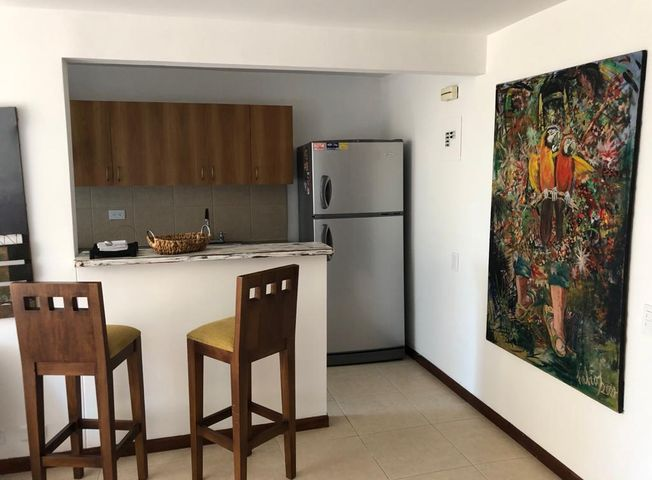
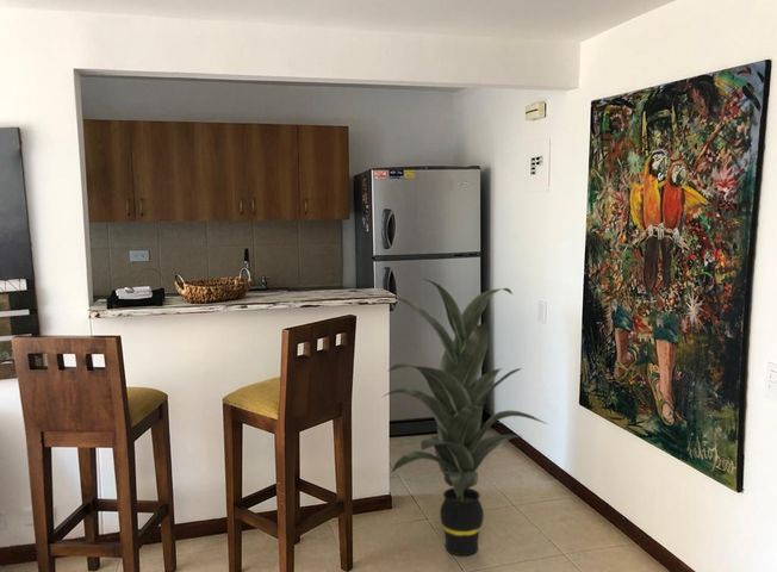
+ indoor plant (449, 414)
